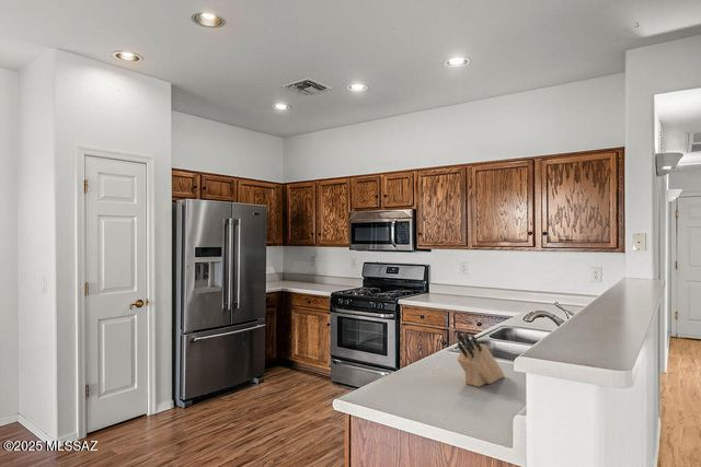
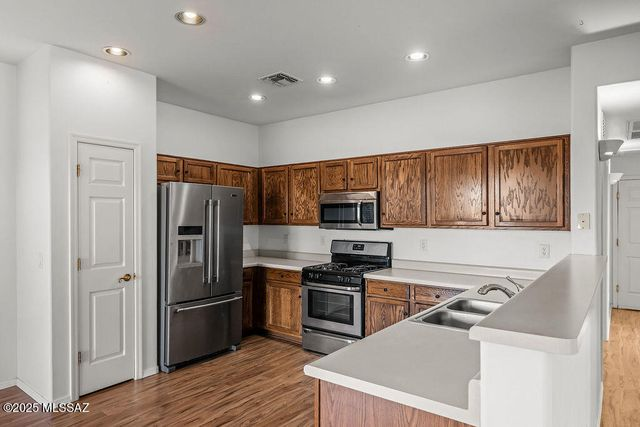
- knife block (479, 354)
